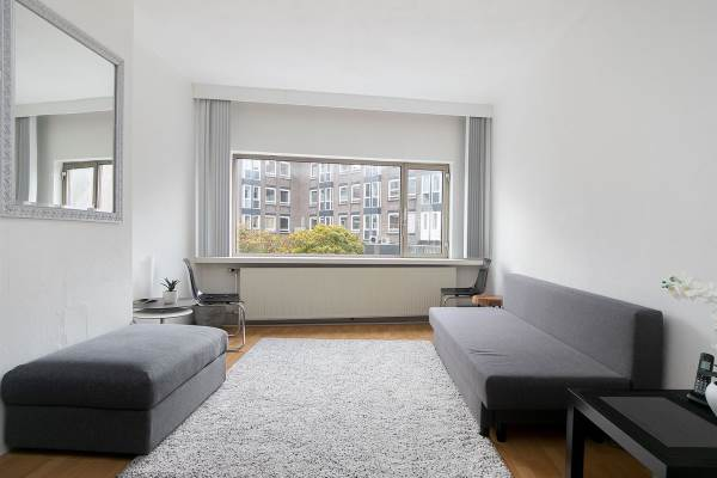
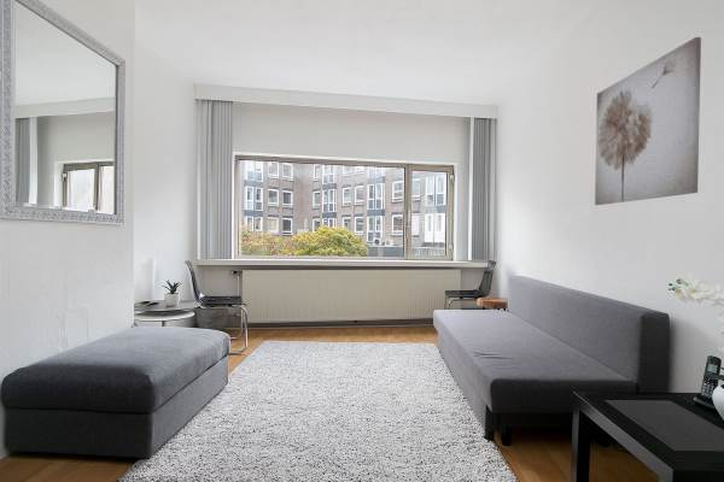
+ wall art (638, 135)
